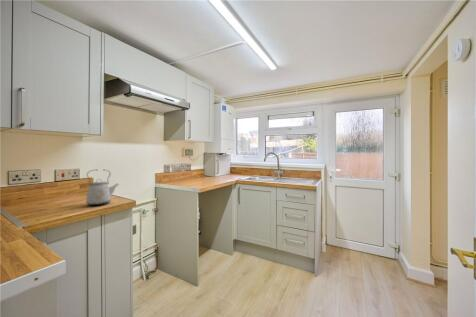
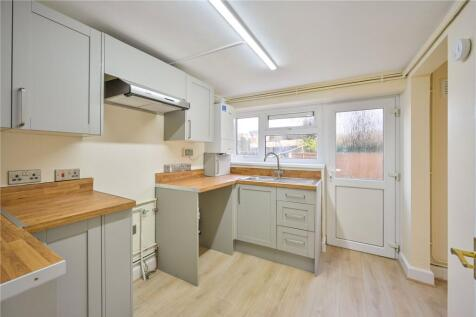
- kettle (103, 186)
